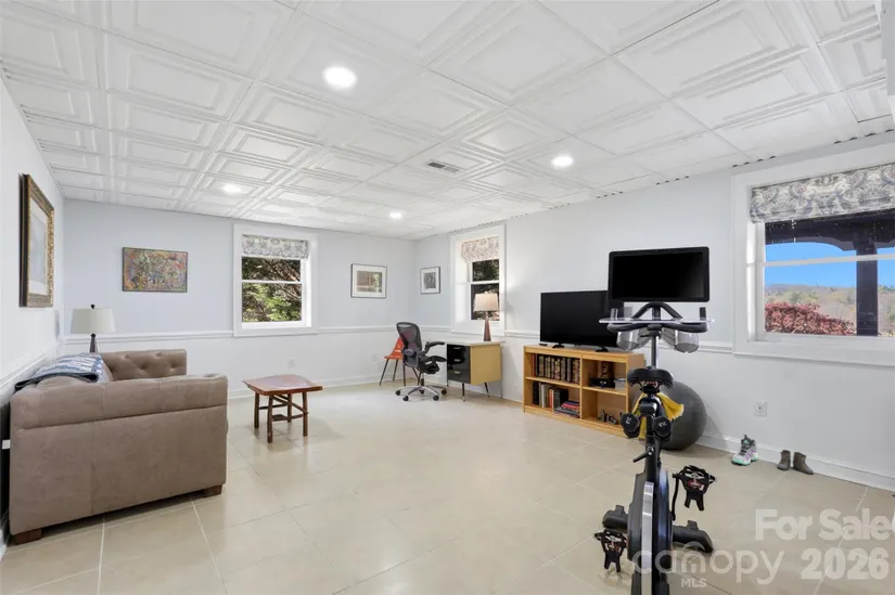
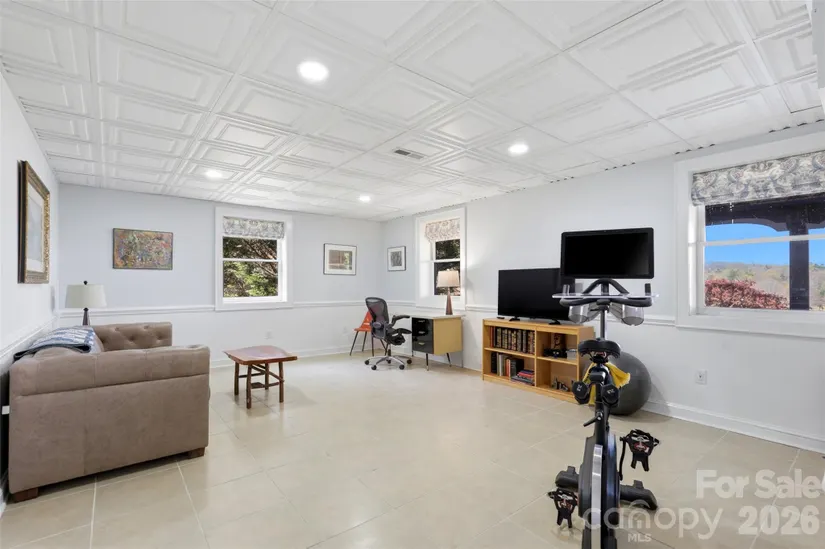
- boots (793, 461)
- sneaker (744, 448)
